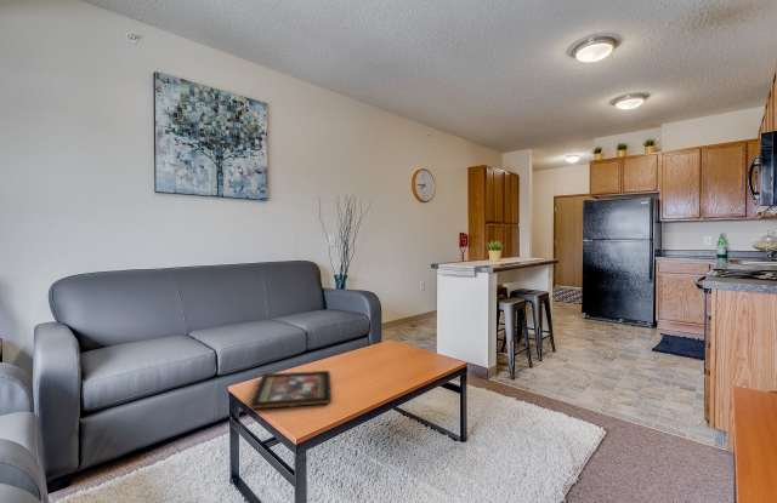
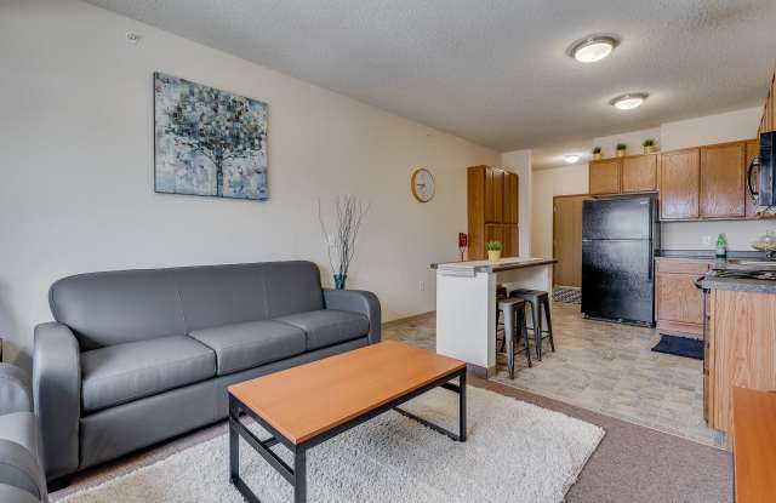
- decorative tray (294, 387)
